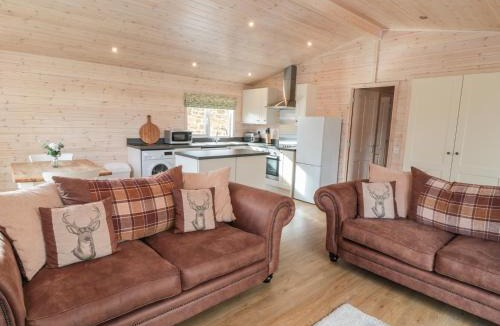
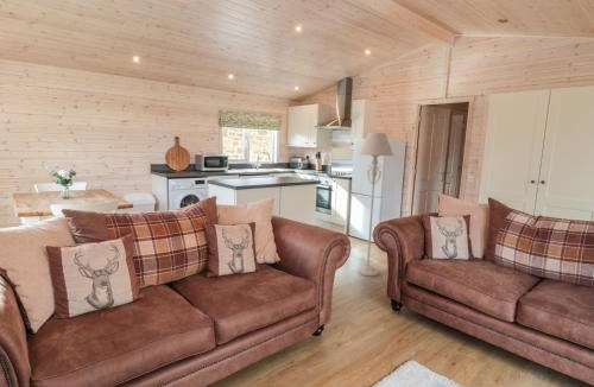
+ floor lamp (372, 204)
